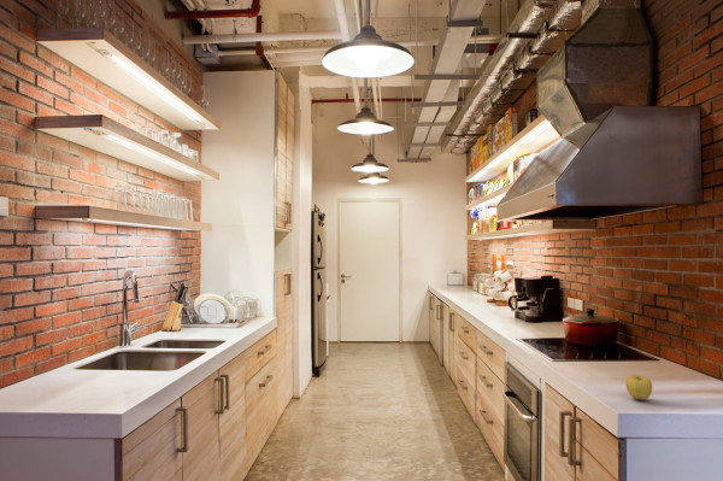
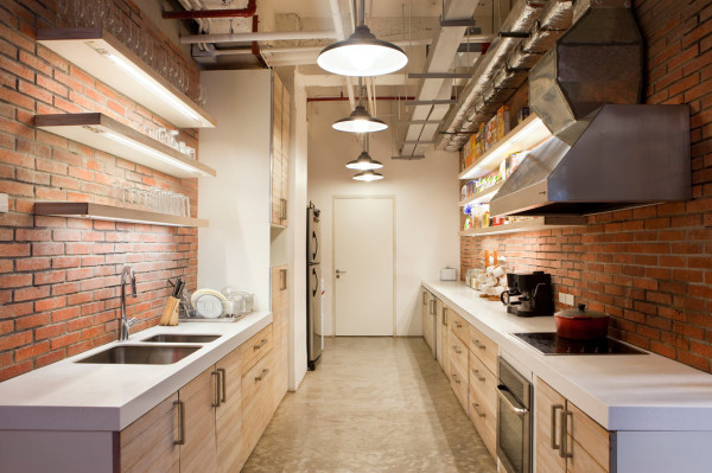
- apple (639, 387)
